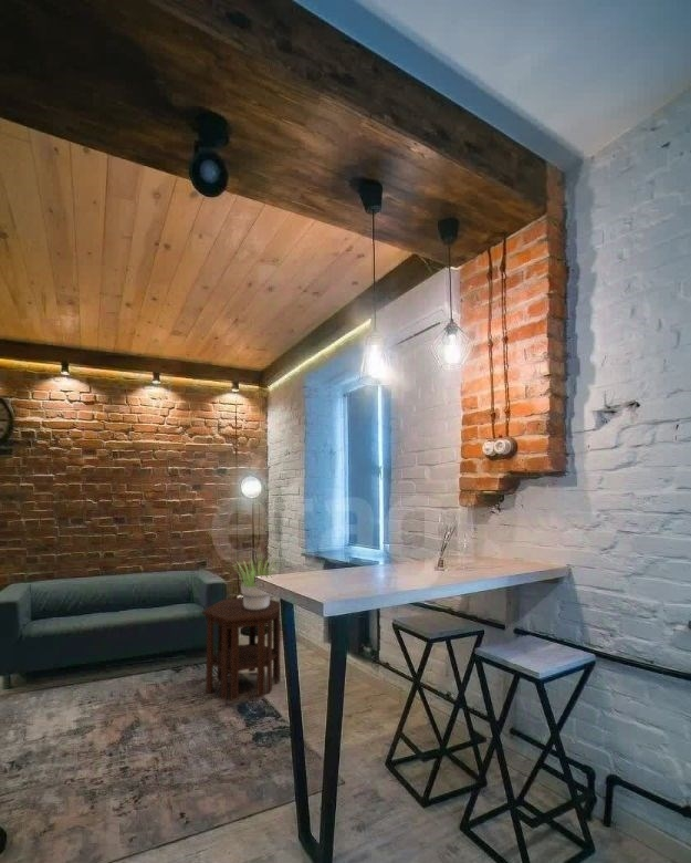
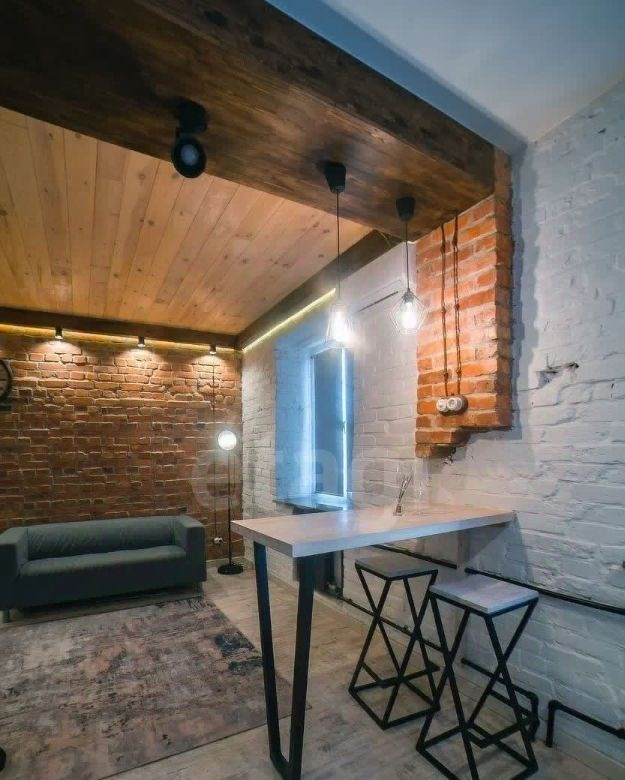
- potted plant (254, 584)
- side table (243, 645)
